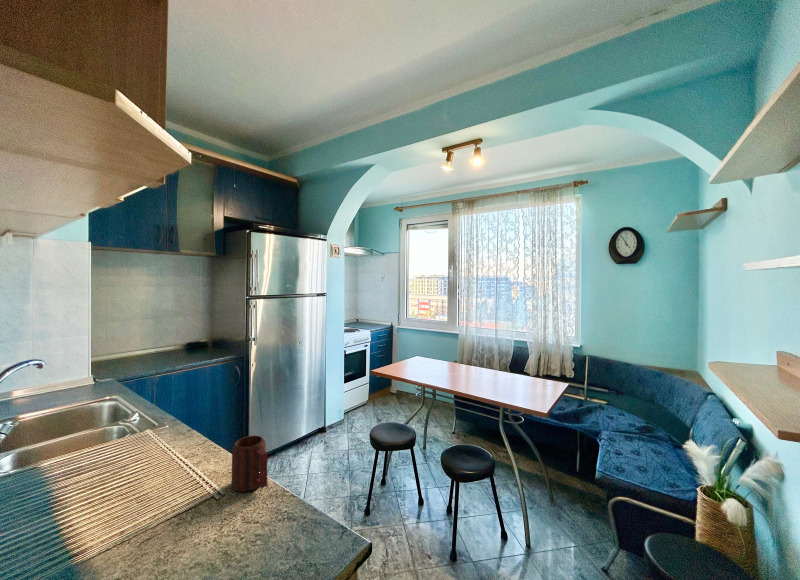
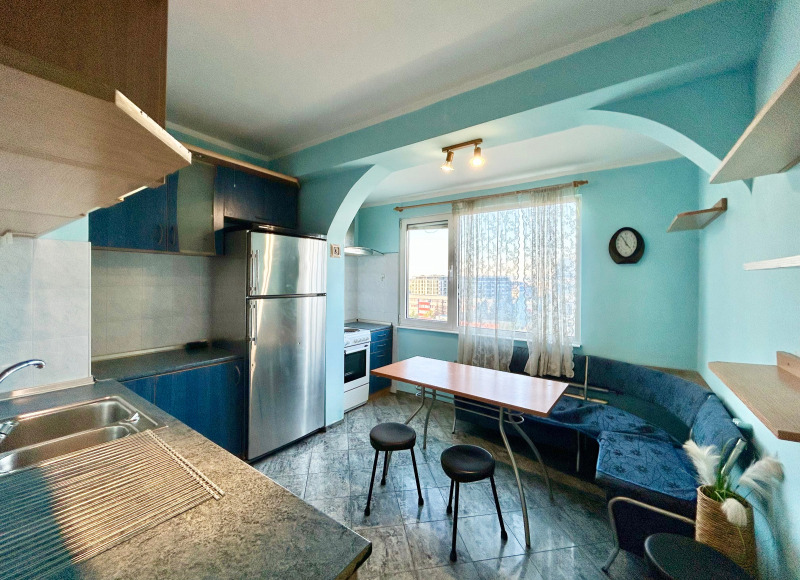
- mug (251, 464)
